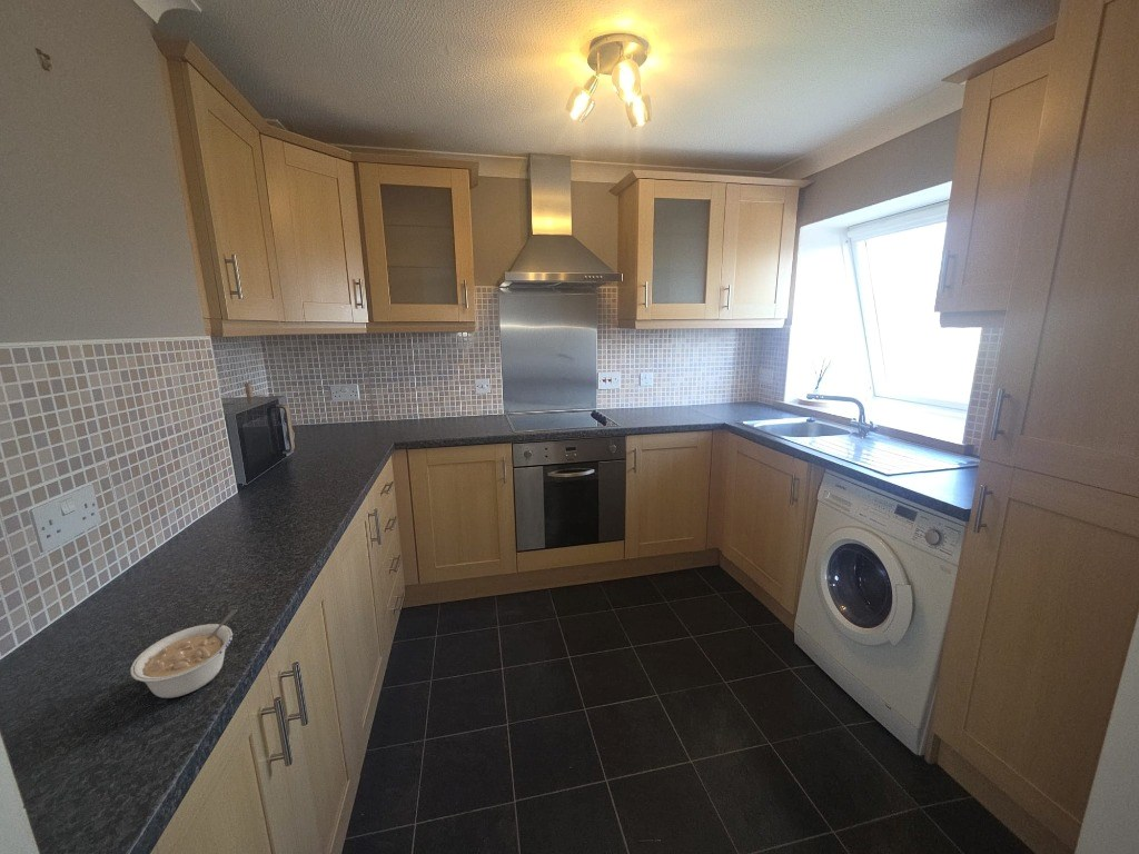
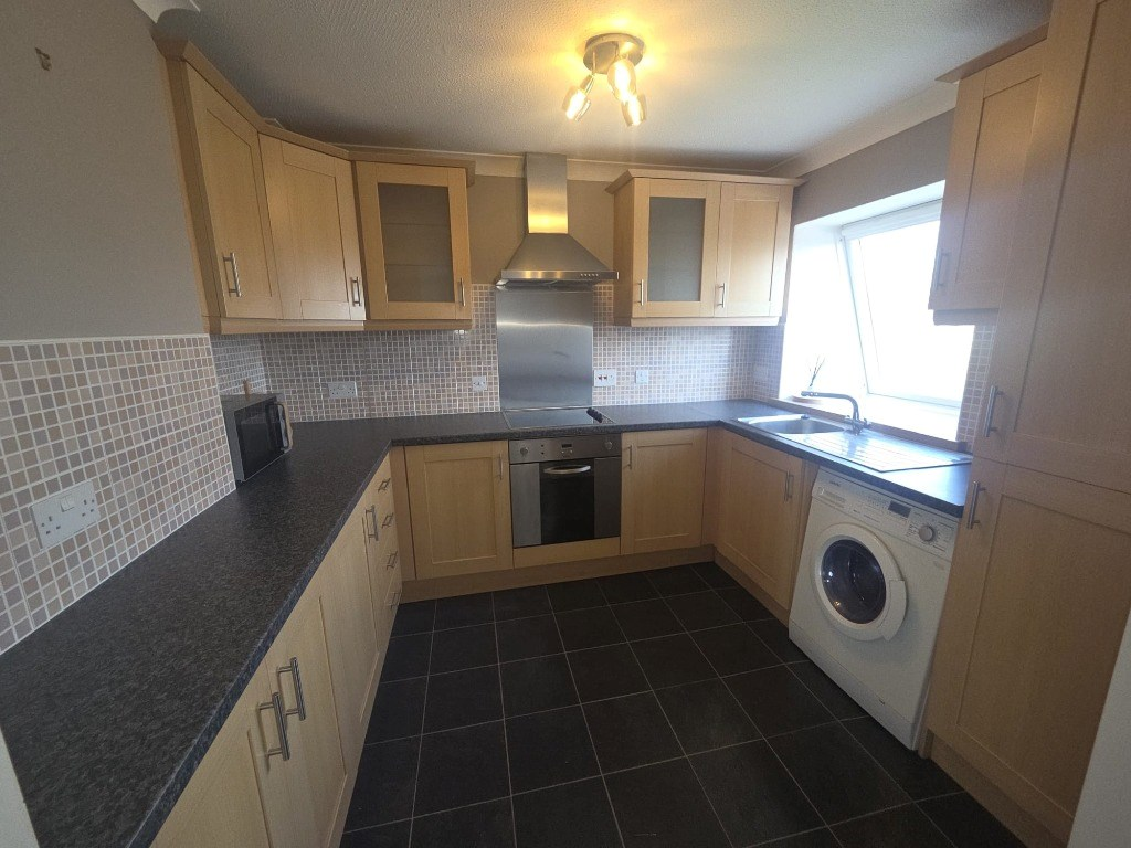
- legume (187, 658)
